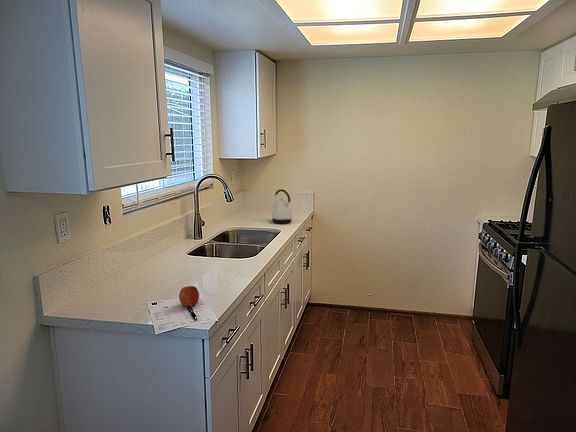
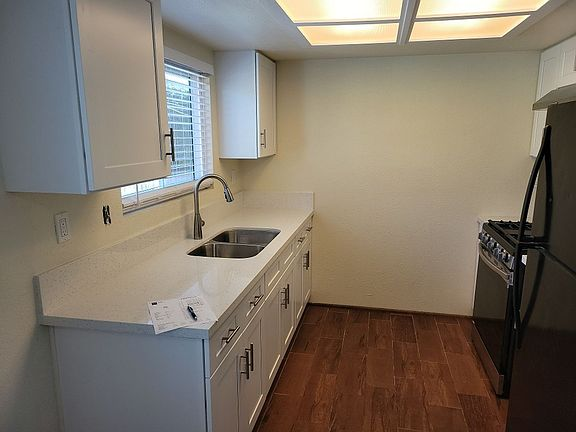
- kettle (281, 205)
- fruit (189, 295)
